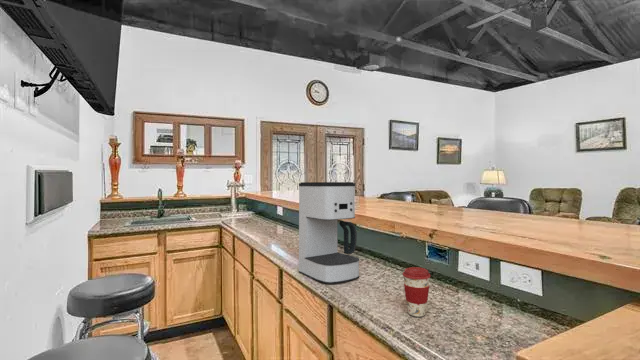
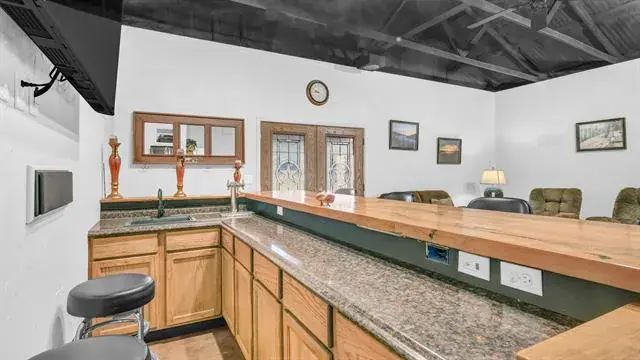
- coffee cup (416, 291)
- coffee maker (333, 228)
